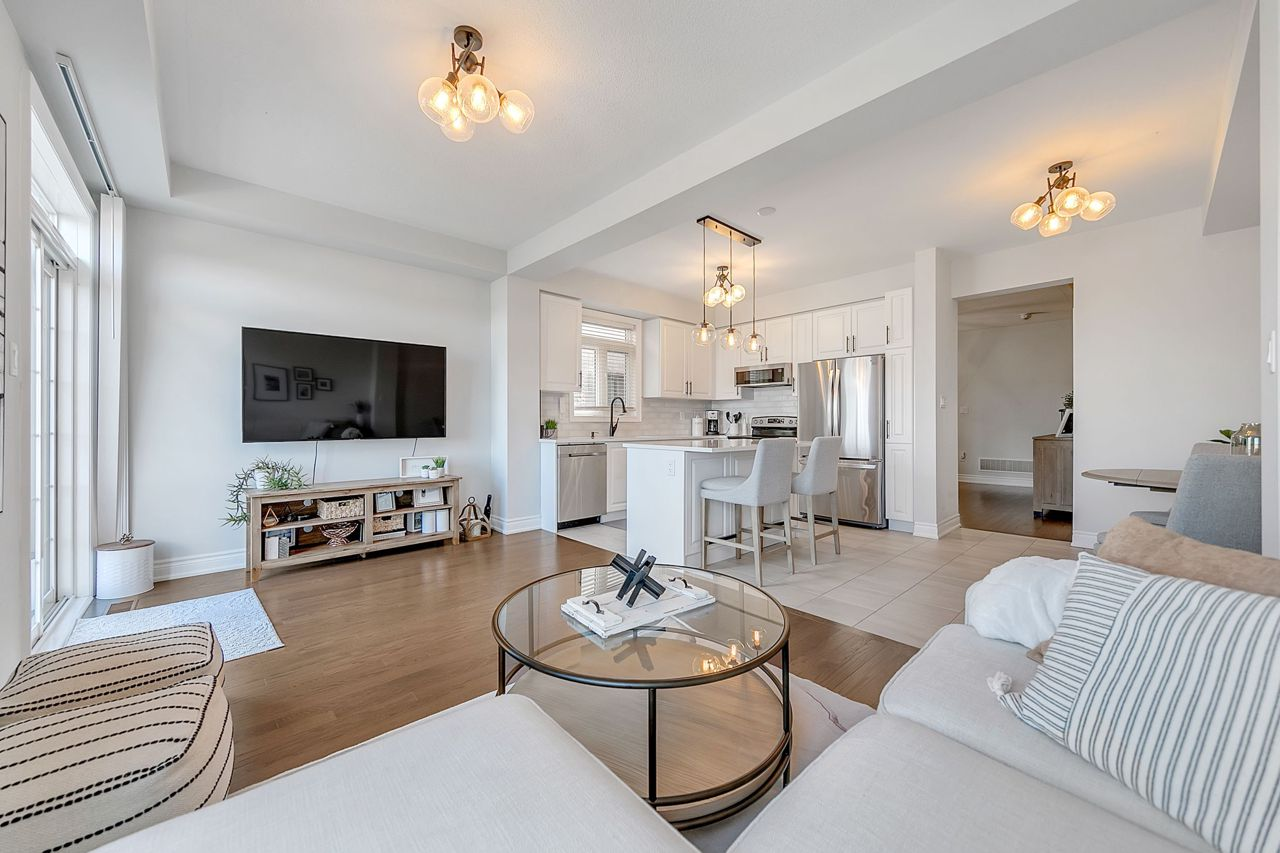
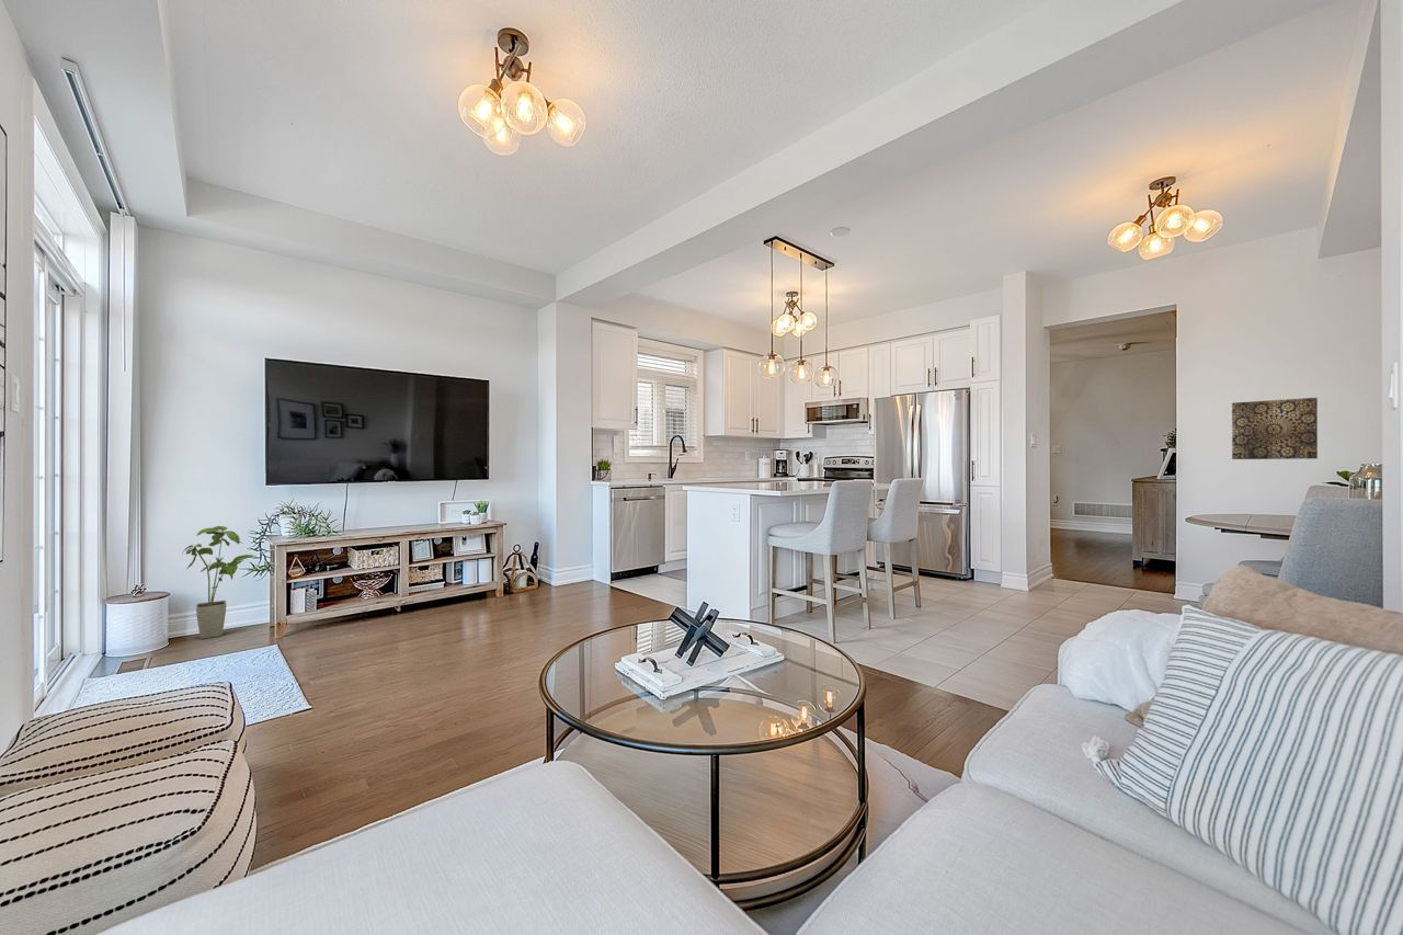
+ house plant (221, 580)
+ wall art (1273, 430)
